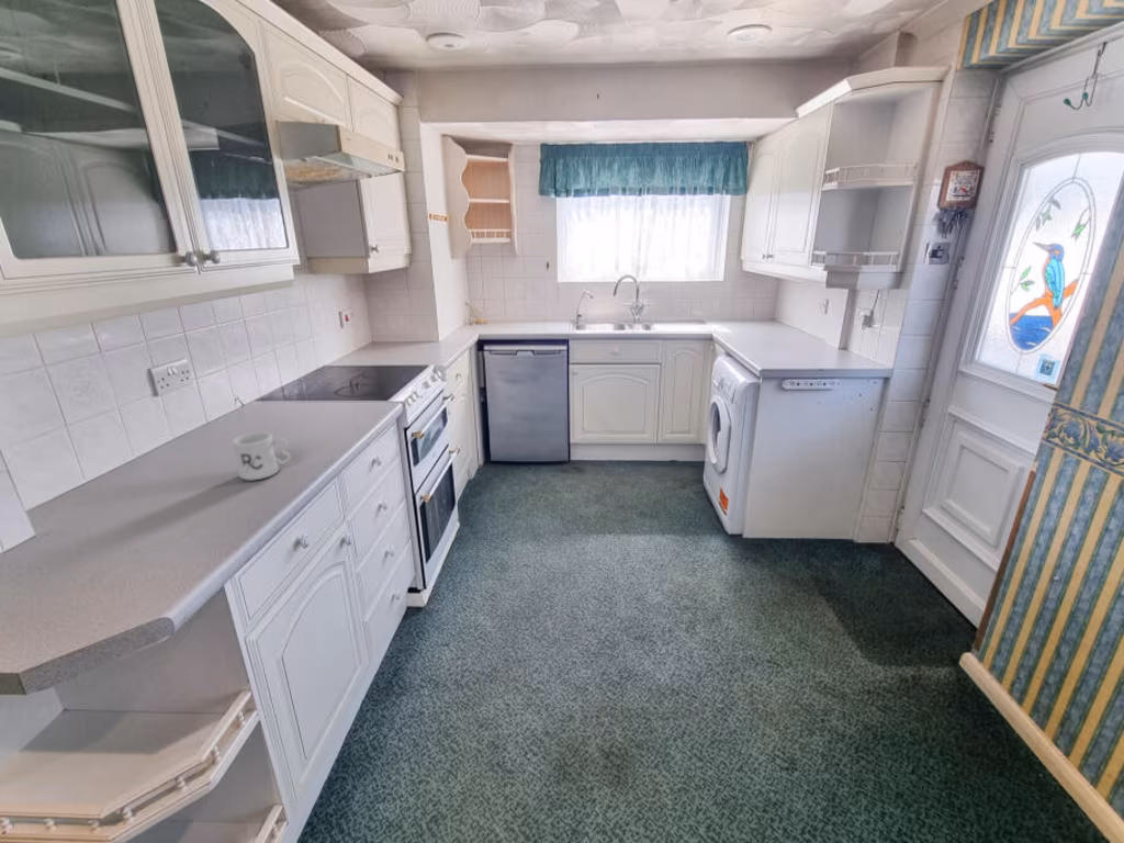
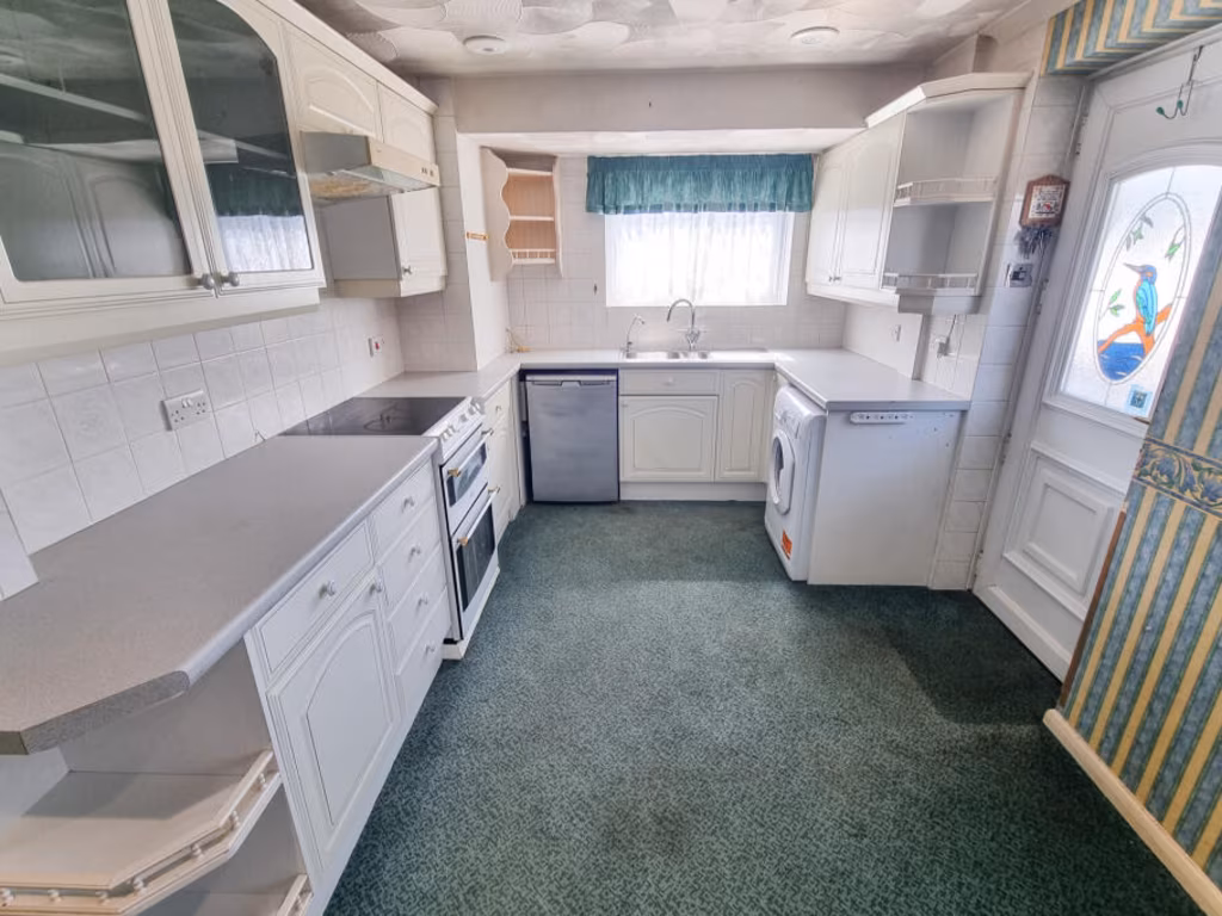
- mug (262, 454)
